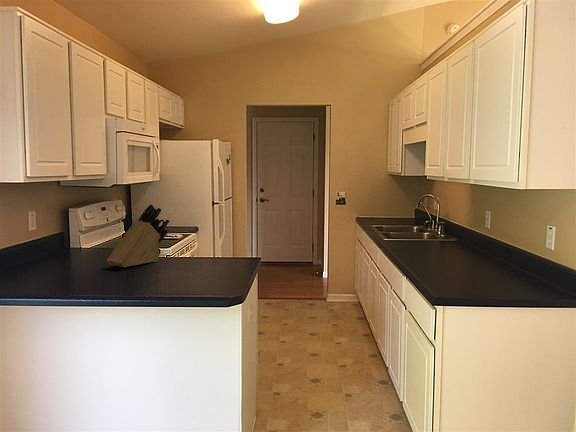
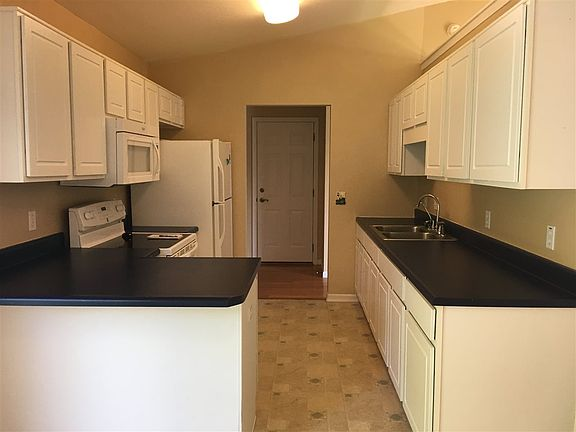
- knife block (140, 234)
